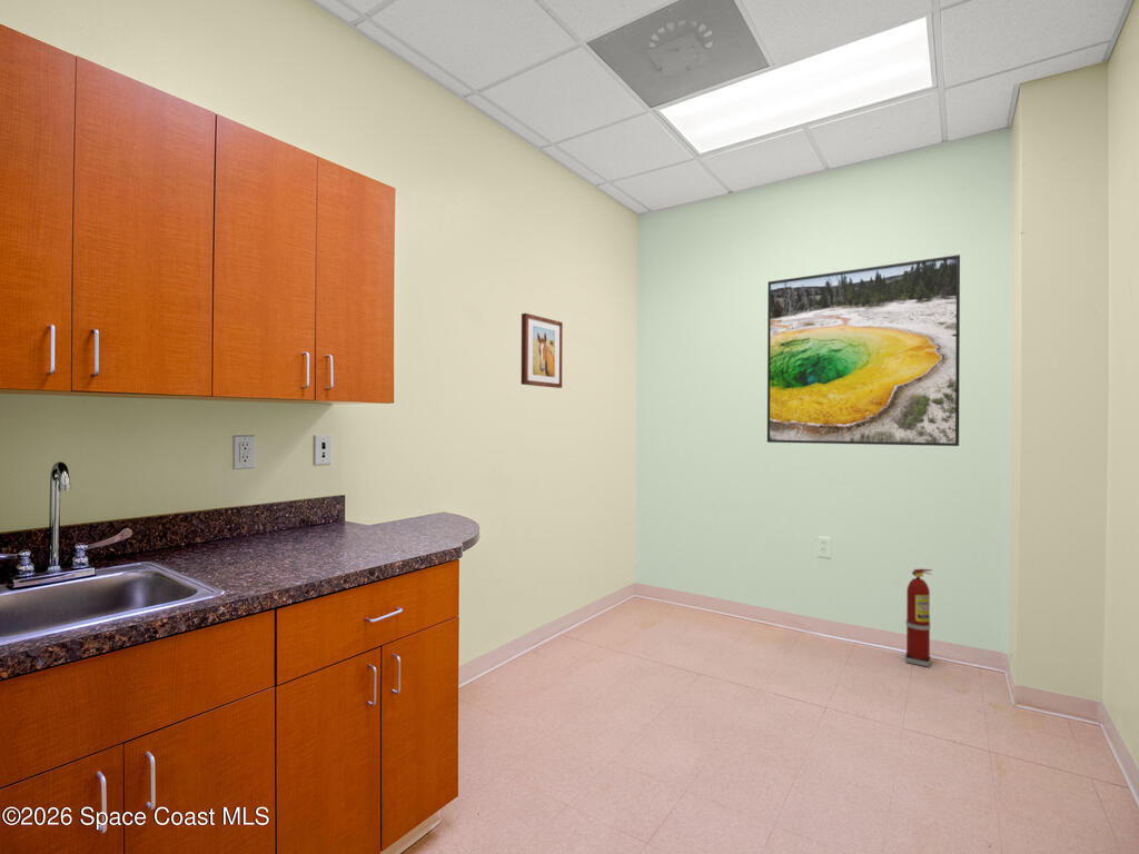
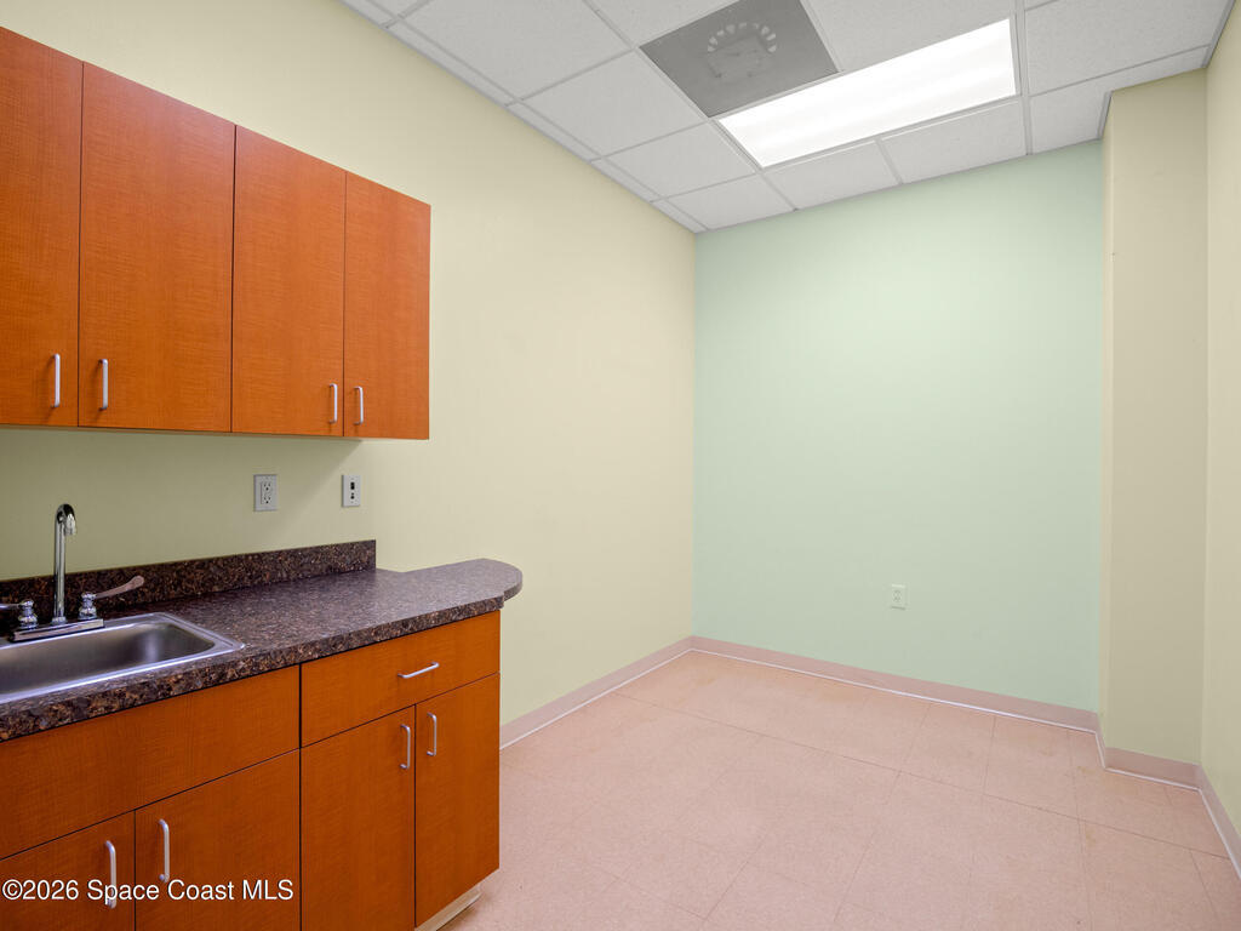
- fire extinguisher (919, 615)
- wall art (542, 351)
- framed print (854, 356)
